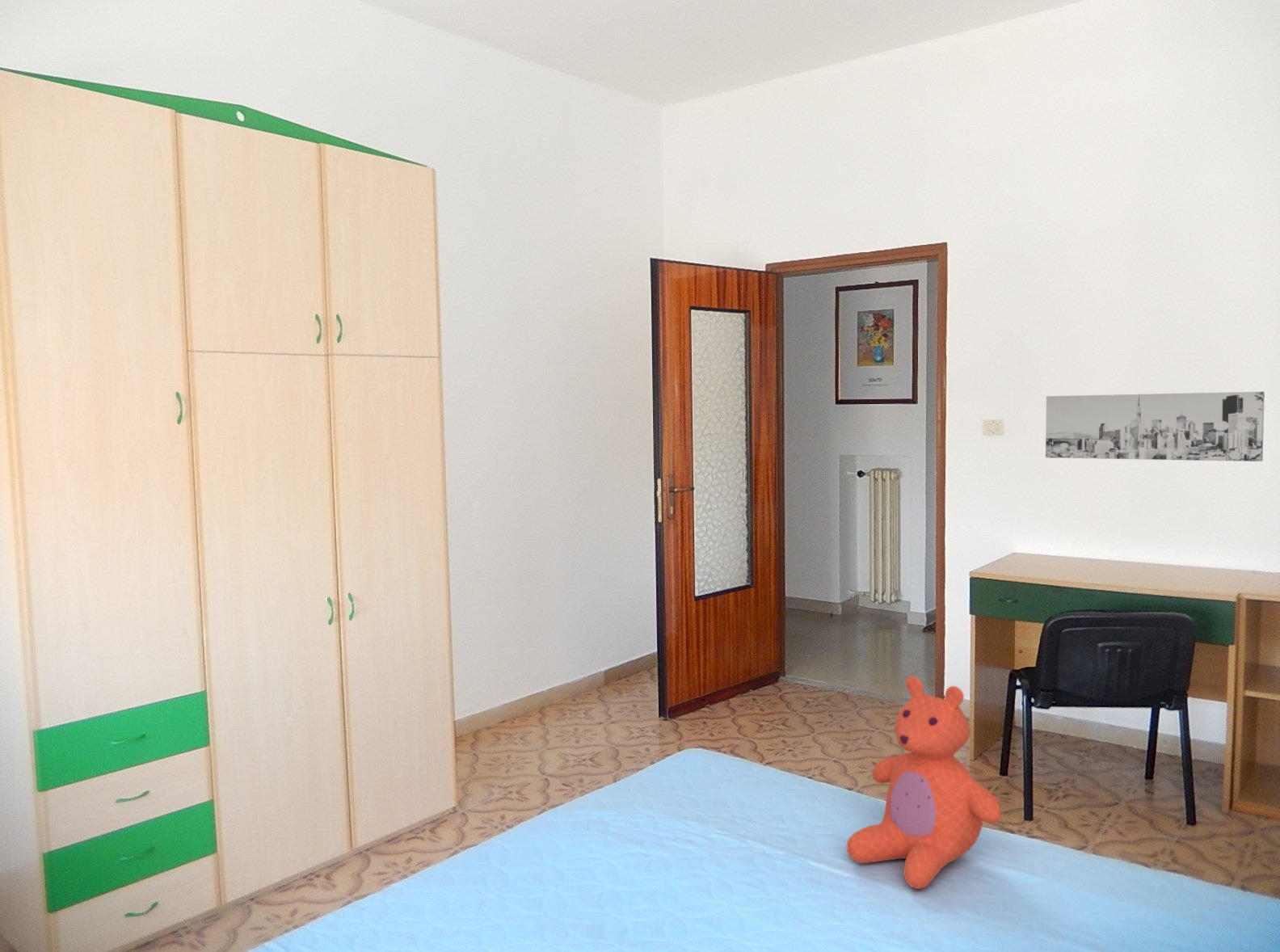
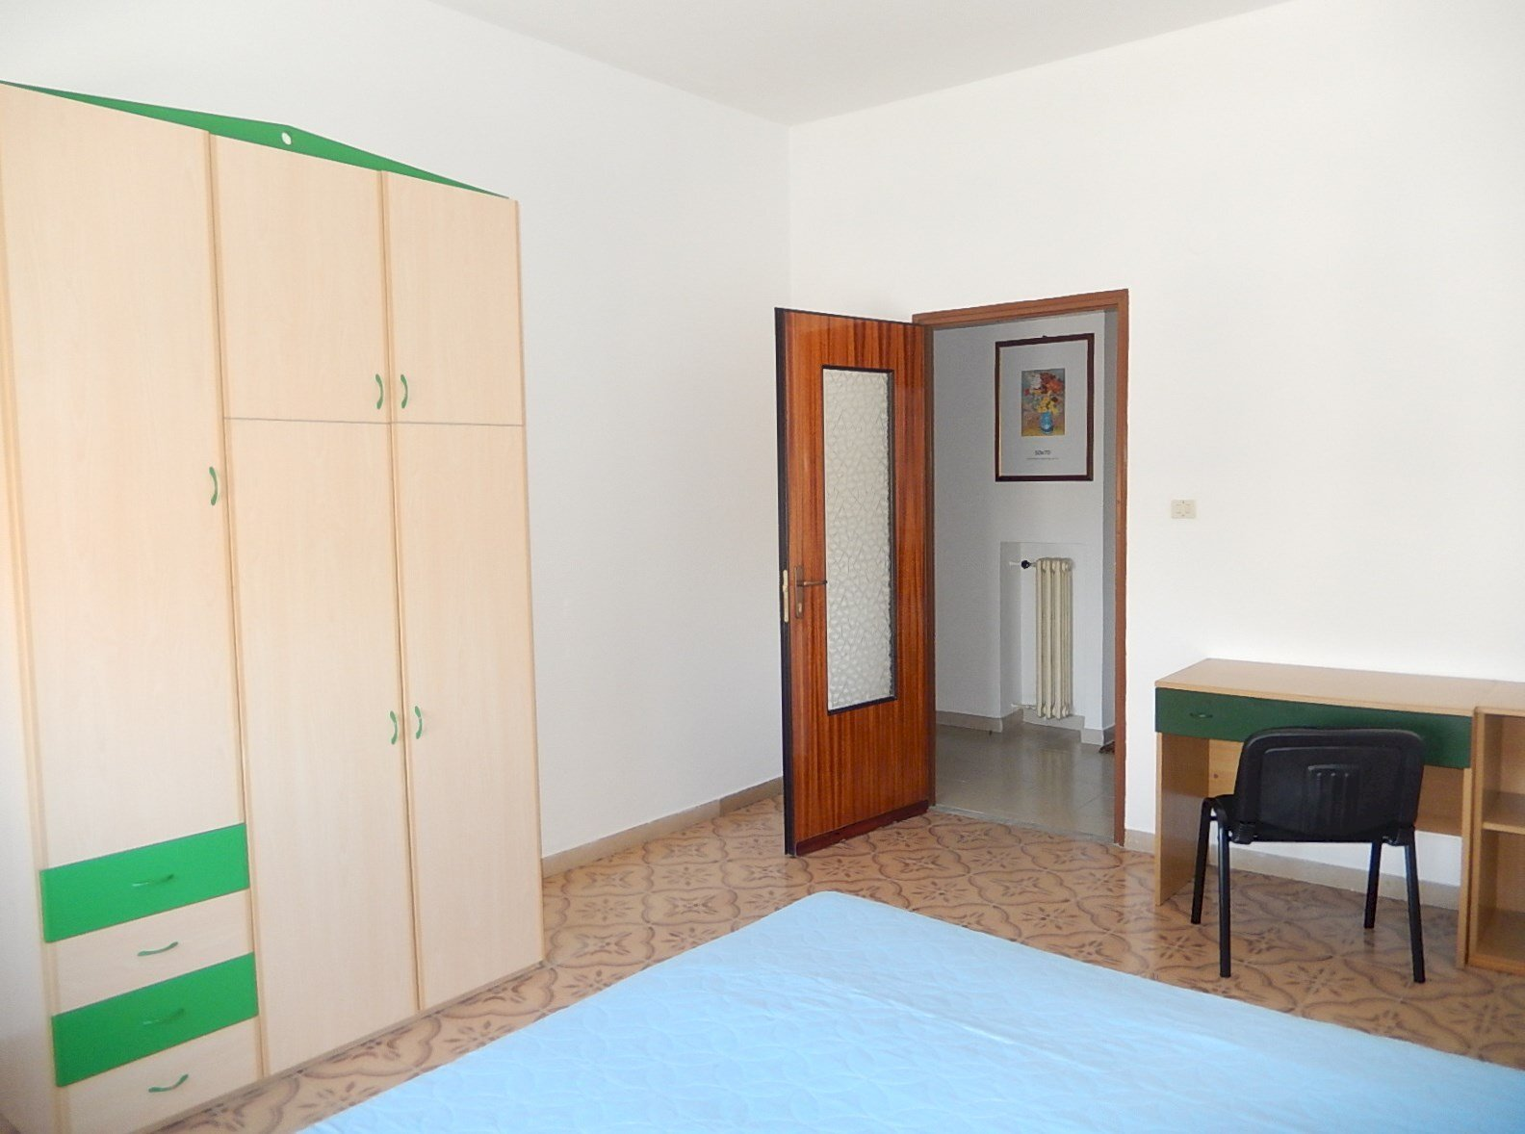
- wall art (1147, 427)
- teddy bear (916, 774)
